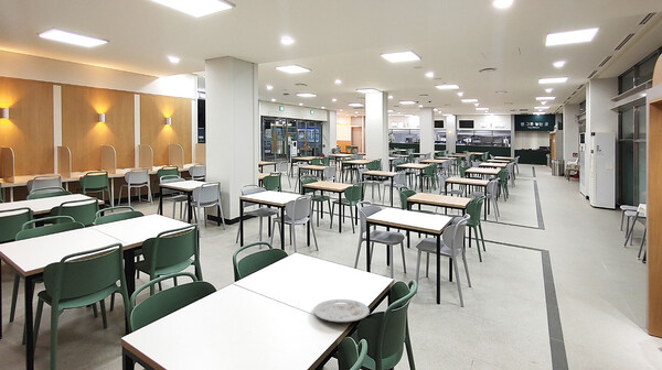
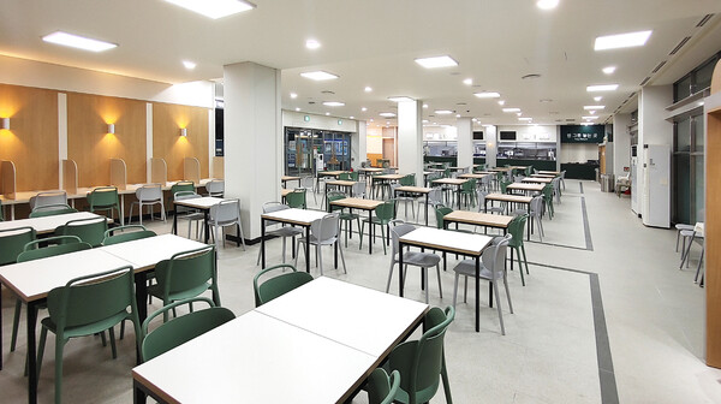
- plate (341, 309)
